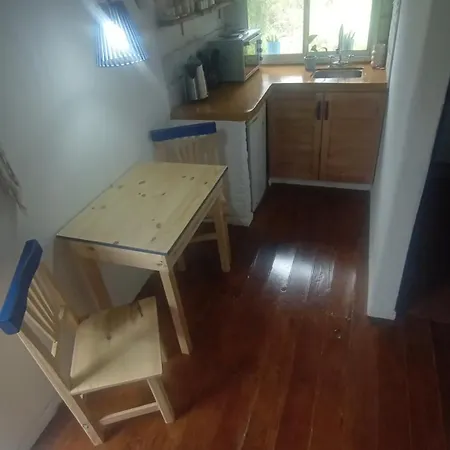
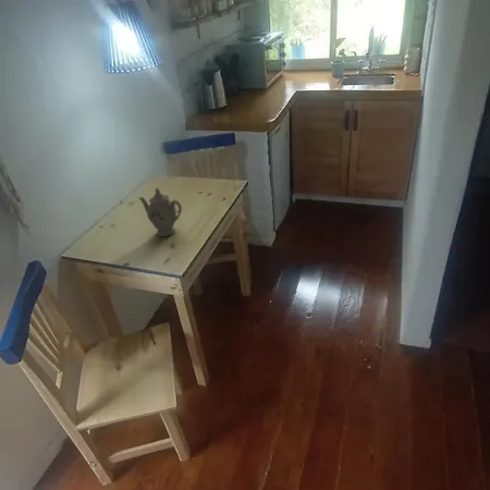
+ chinaware (161, 210)
